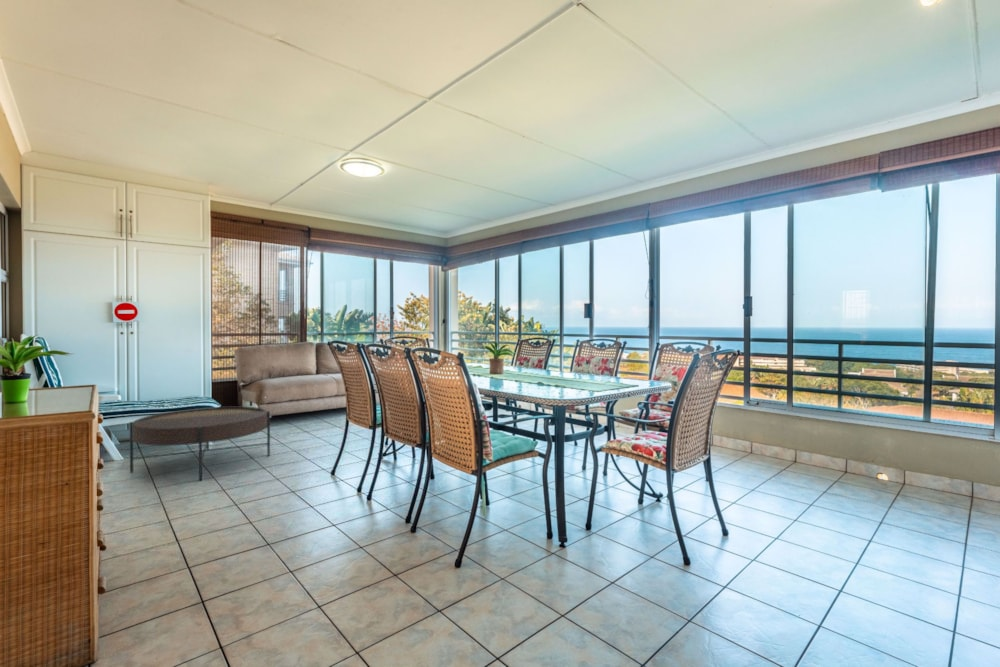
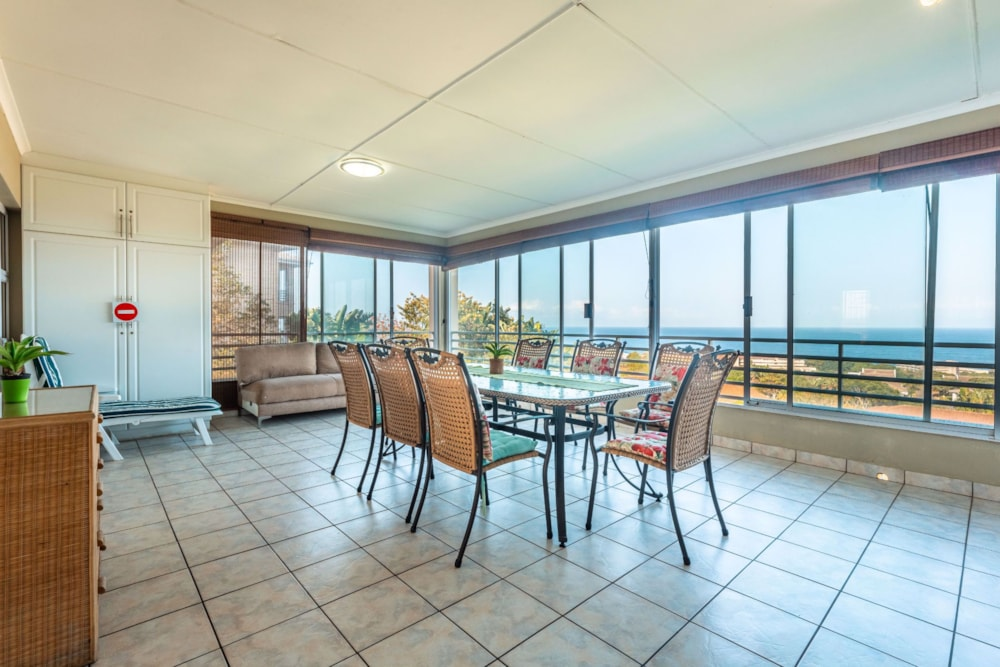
- coffee table (204, 439)
